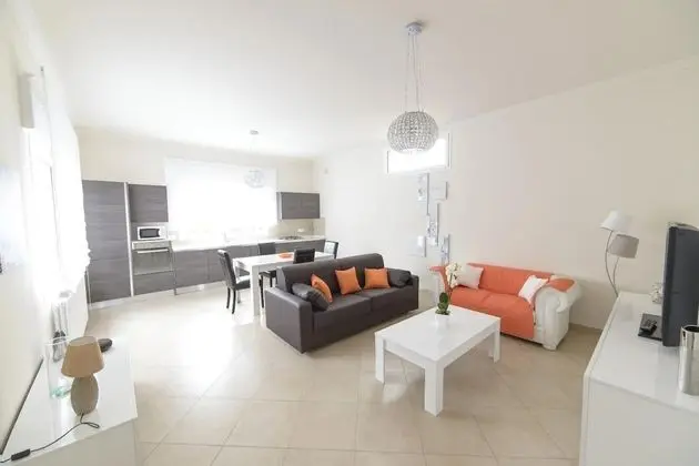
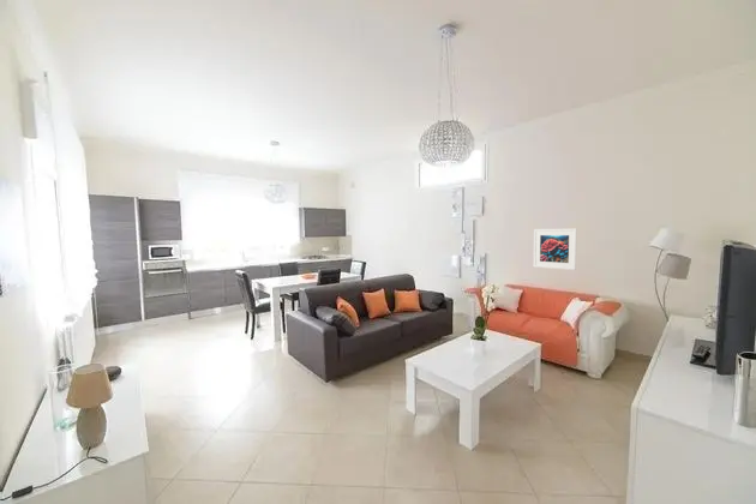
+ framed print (553, 248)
